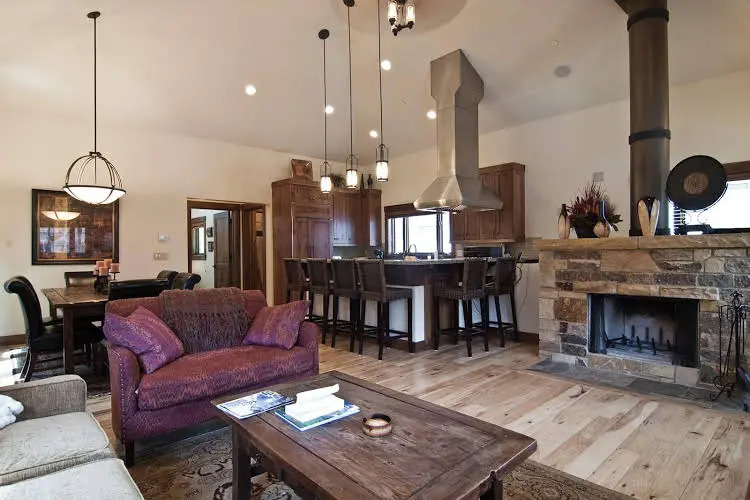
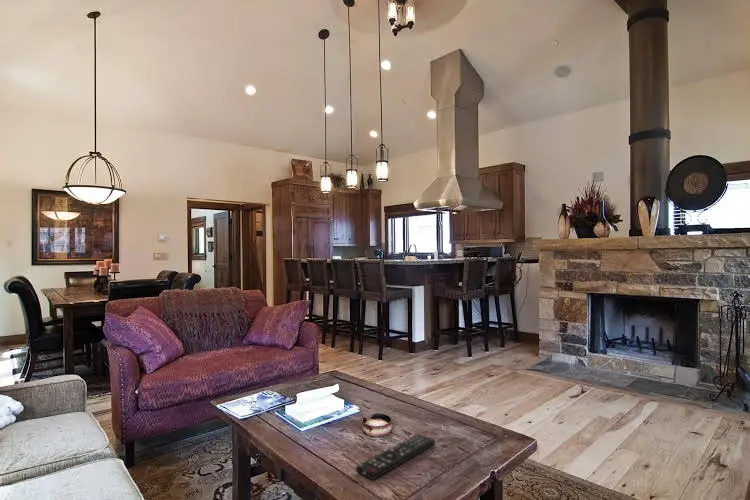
+ remote control (397, 454)
